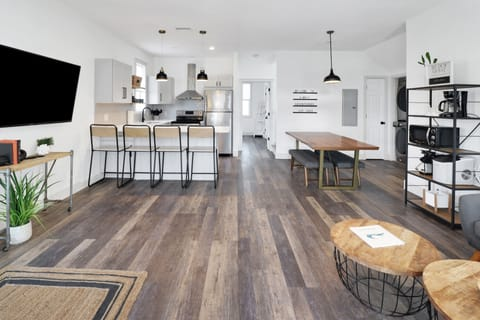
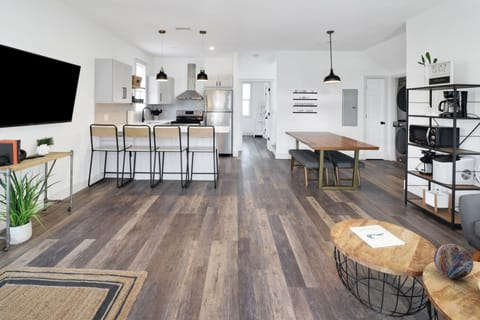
+ decorative orb (453, 260)
